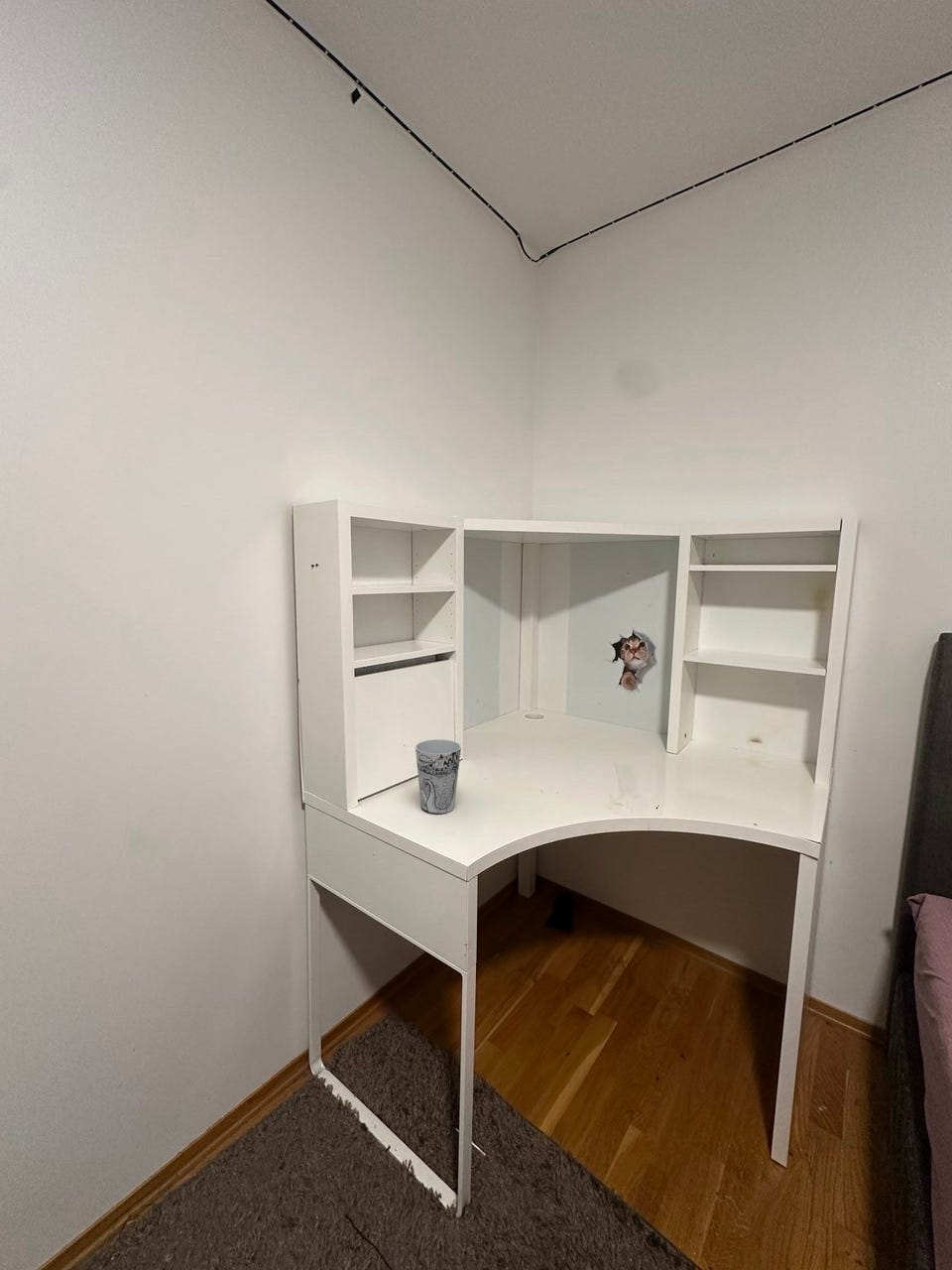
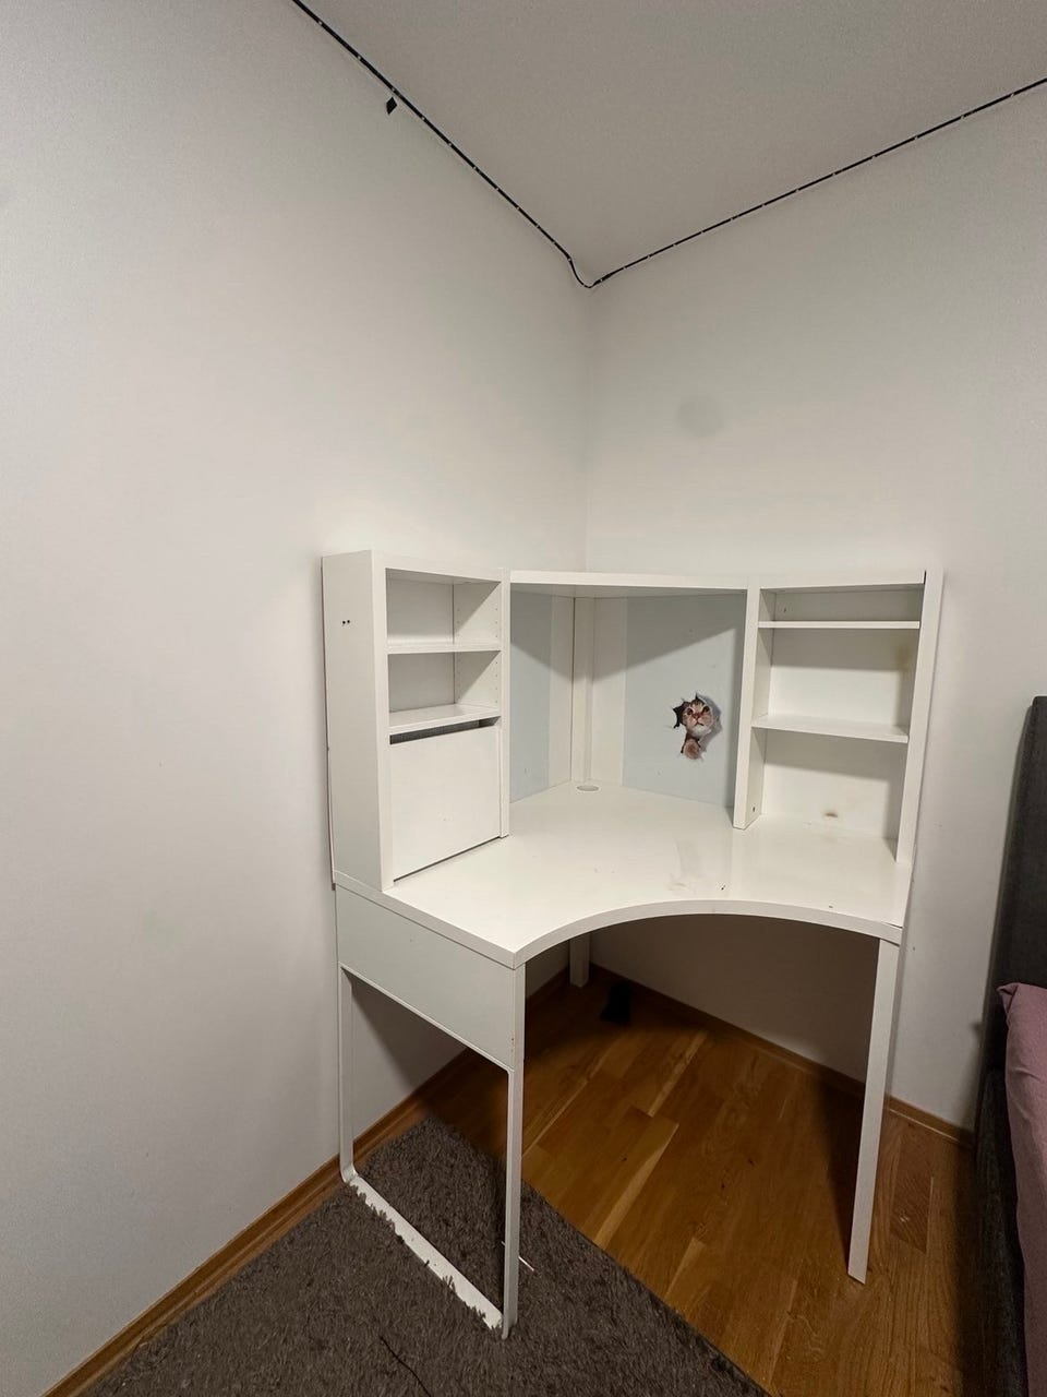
- cup (437, 776)
